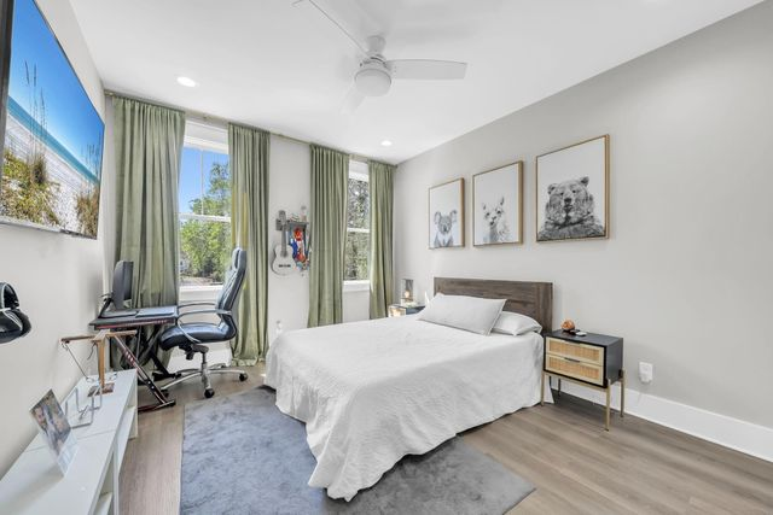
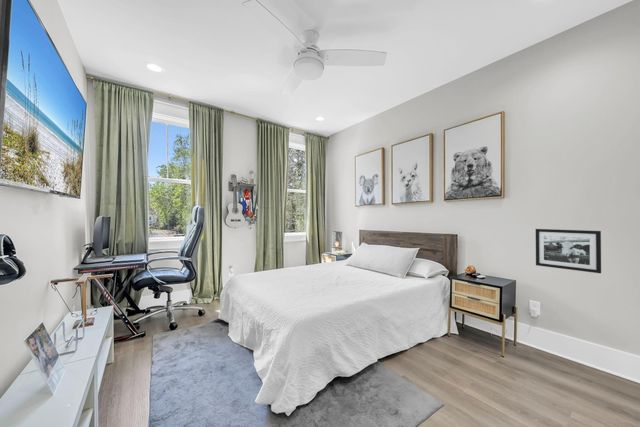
+ picture frame (566, 249)
